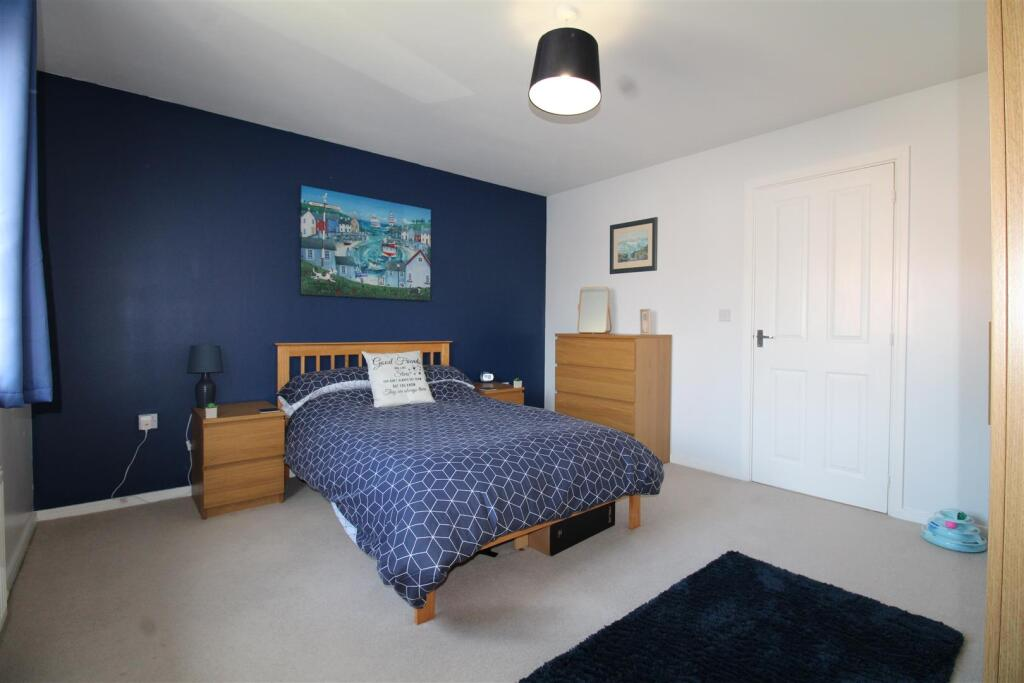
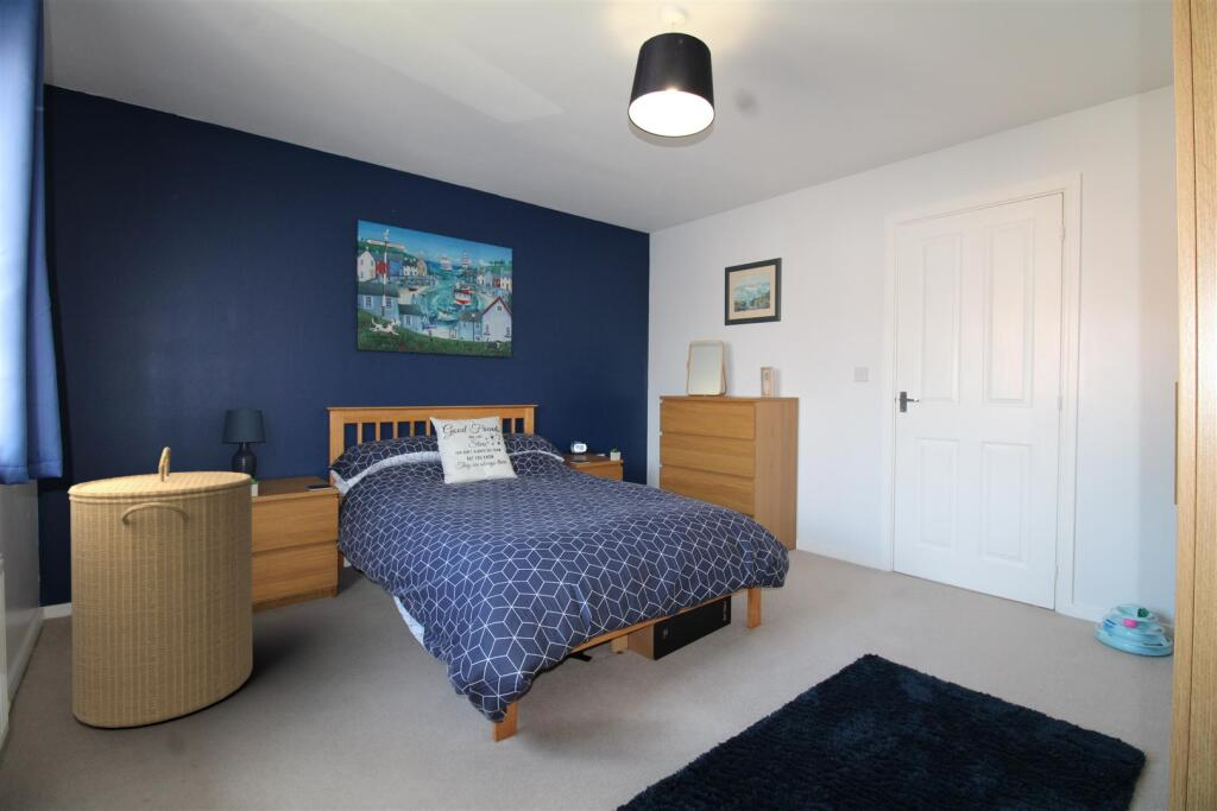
+ laundry hamper (168, 568)
